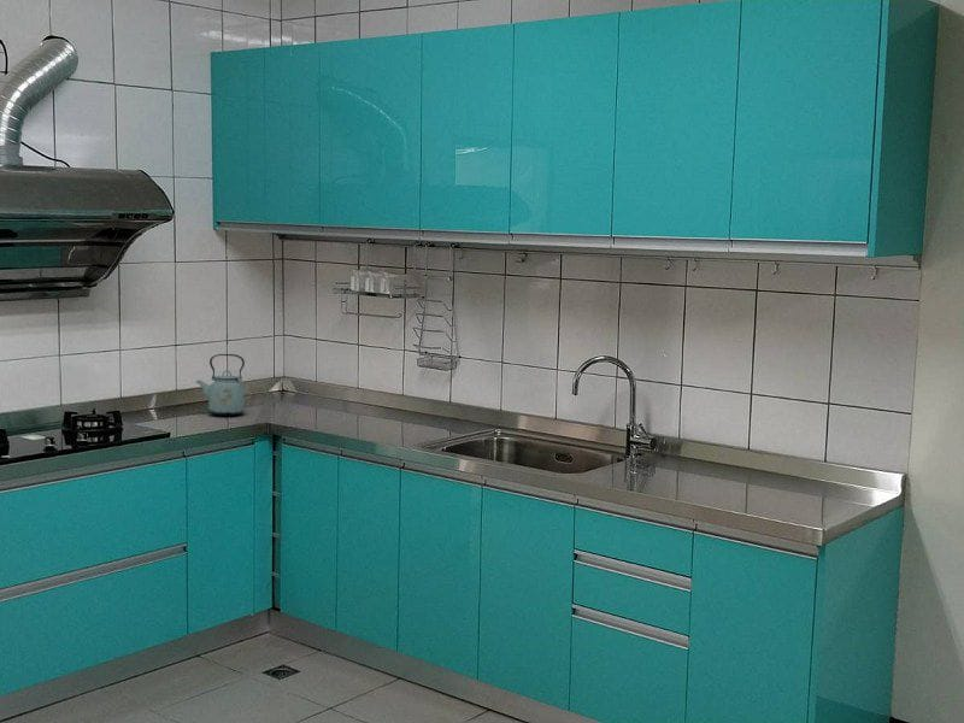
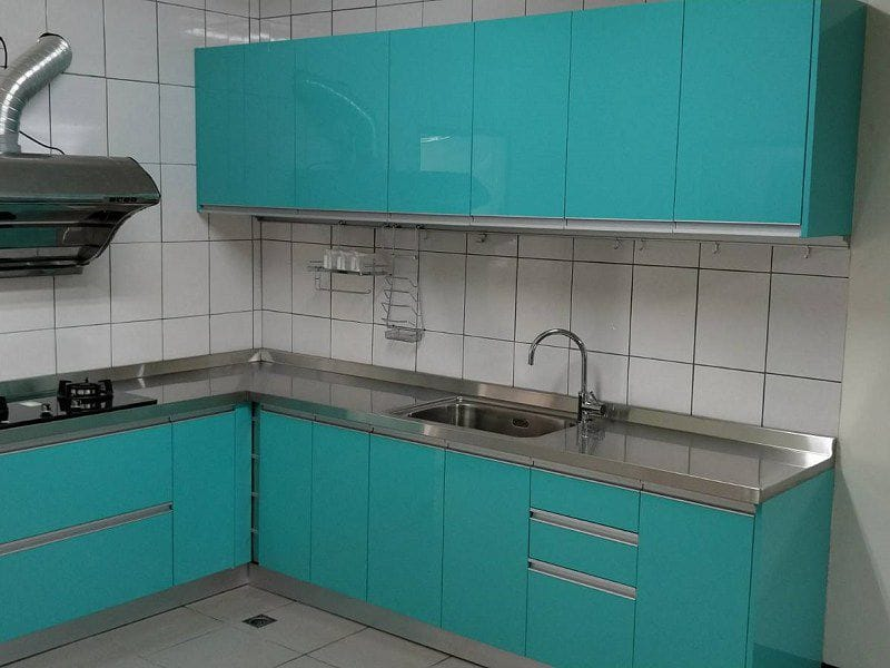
- kettle (219, 383)
